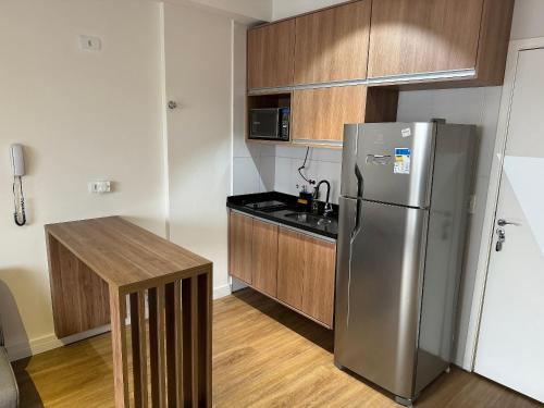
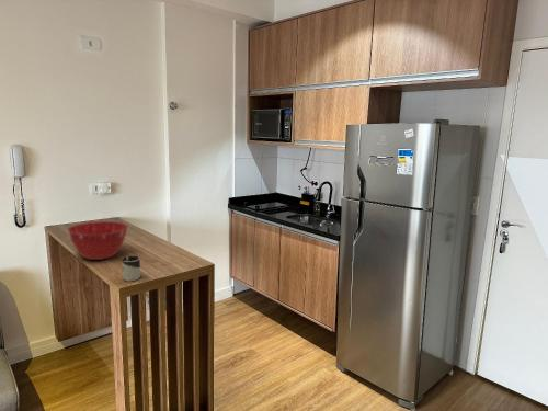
+ mixing bowl (99, 241)
+ cup (130, 267)
